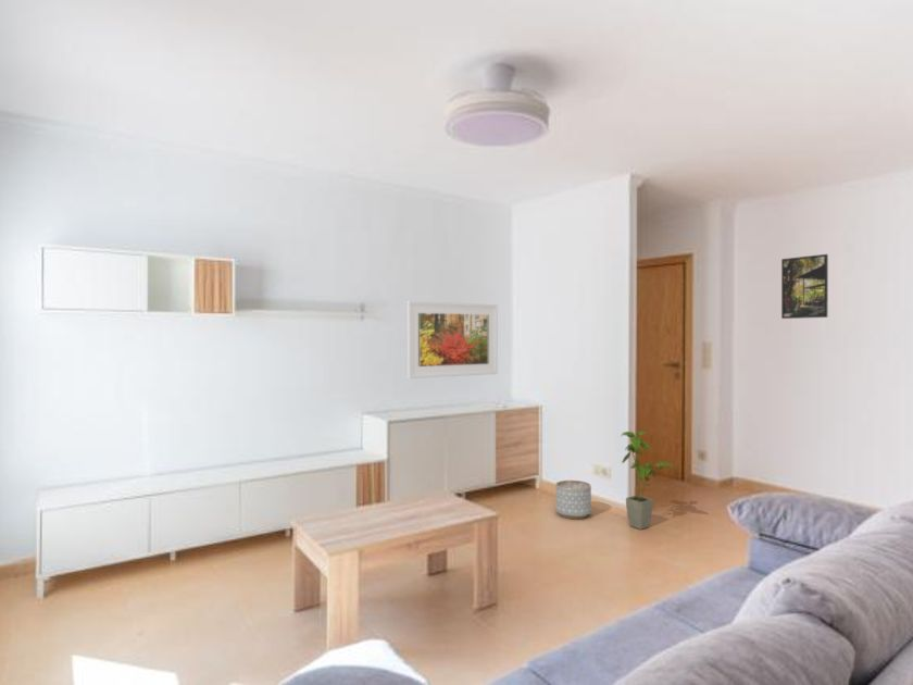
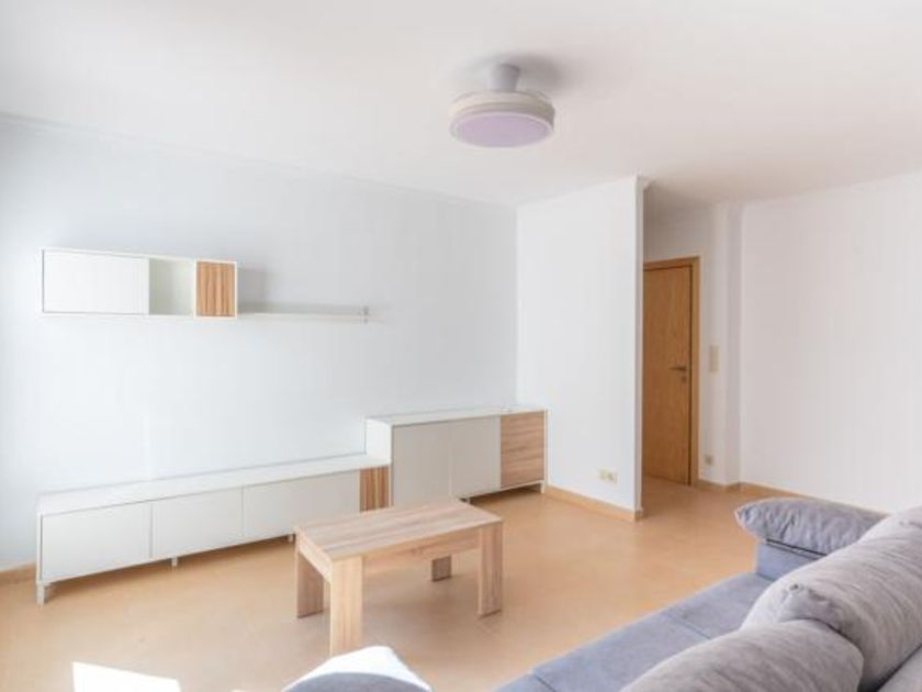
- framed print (803, 287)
- house plant (642, 479)
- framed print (454, 339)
- planter (573, 499)
